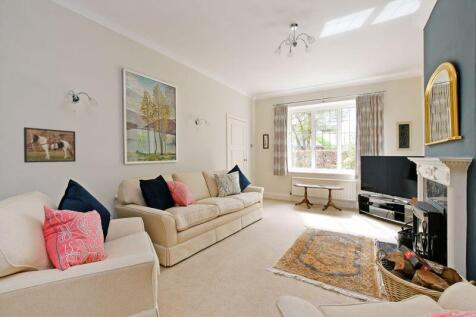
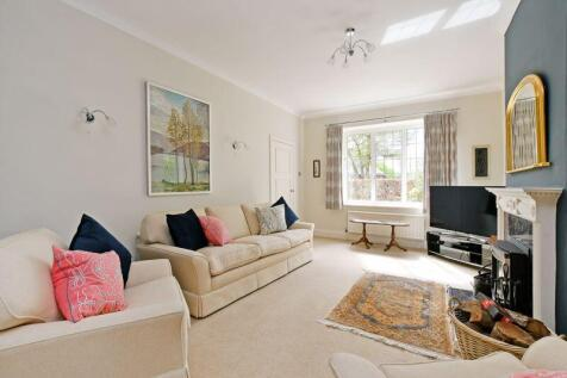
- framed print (51, 145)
